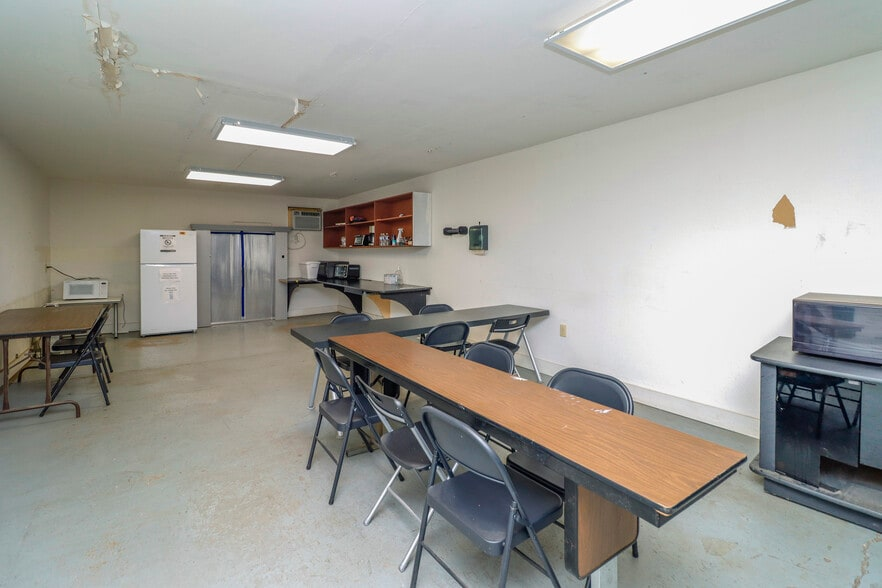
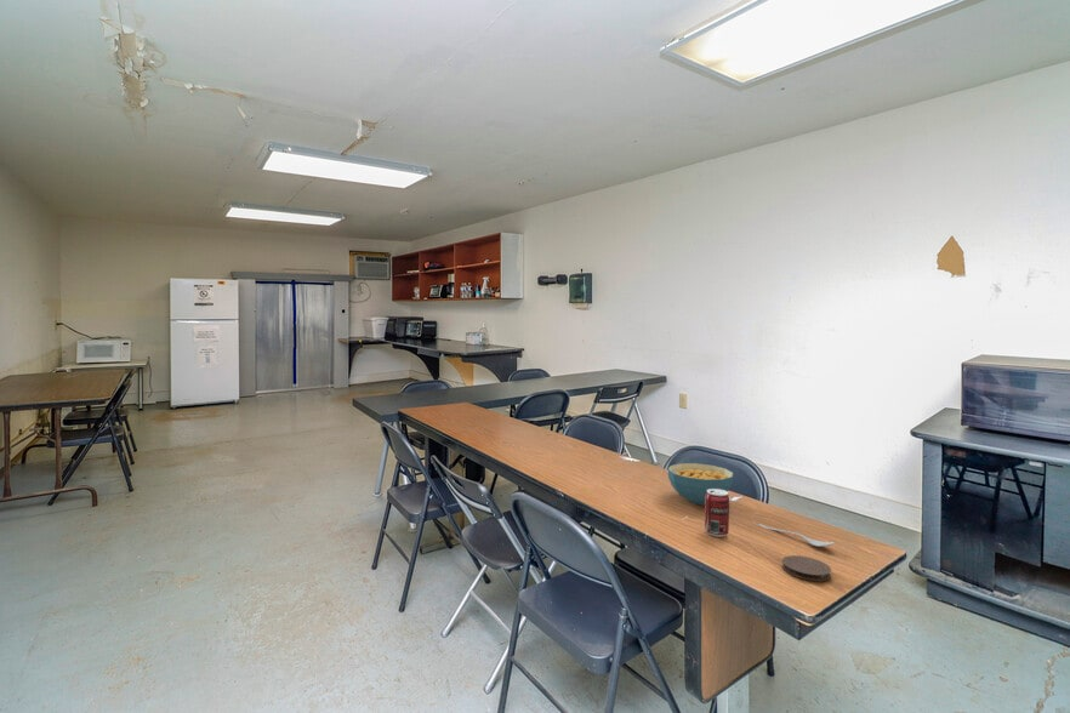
+ coaster (806, 567)
+ cereal bowl (699, 486)
+ spoon (793, 532)
+ beverage can (716, 512)
